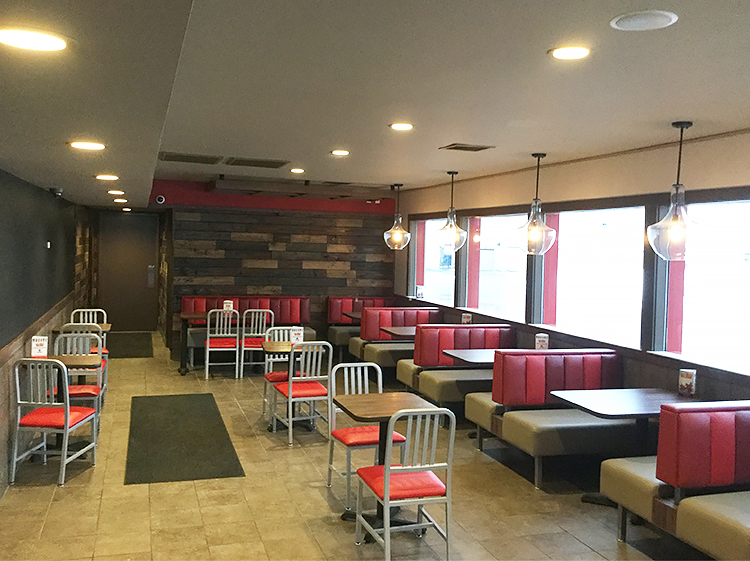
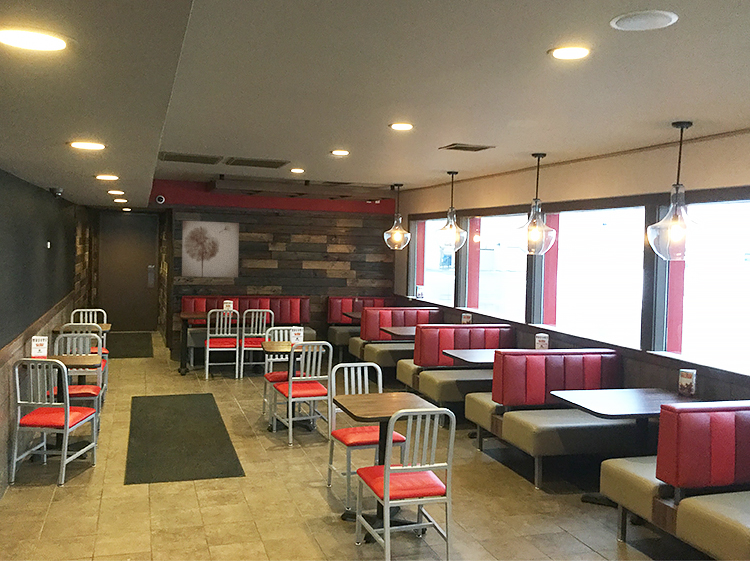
+ wall art (210, 249)
